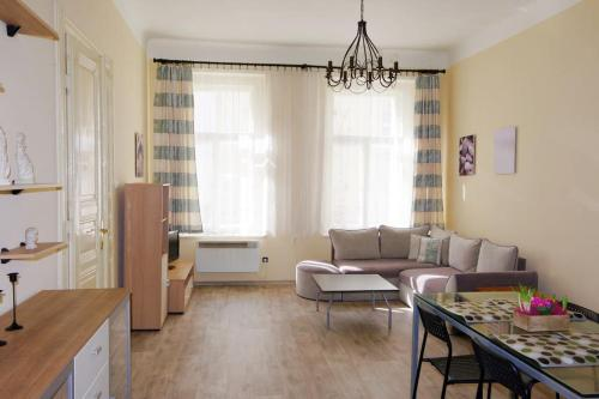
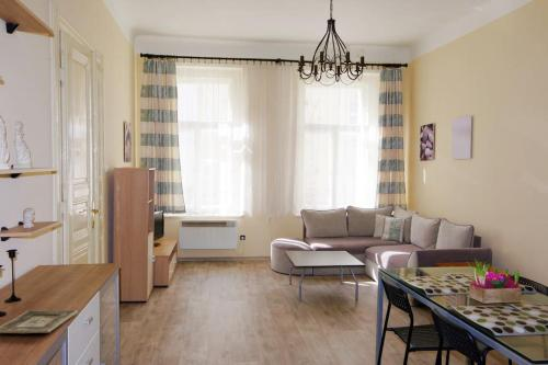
+ picture frame (37, 320)
